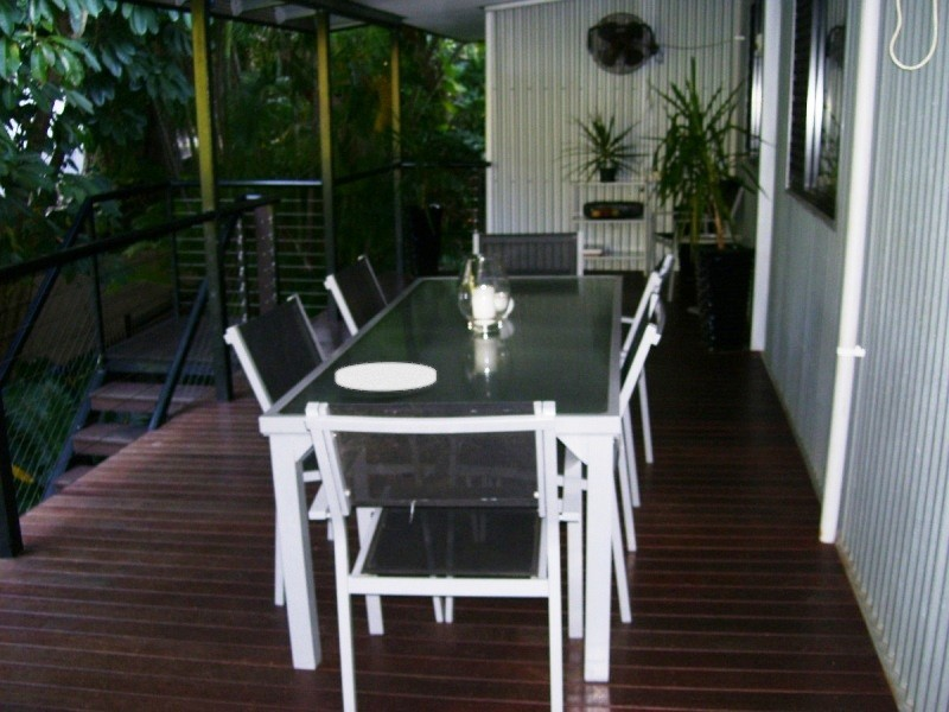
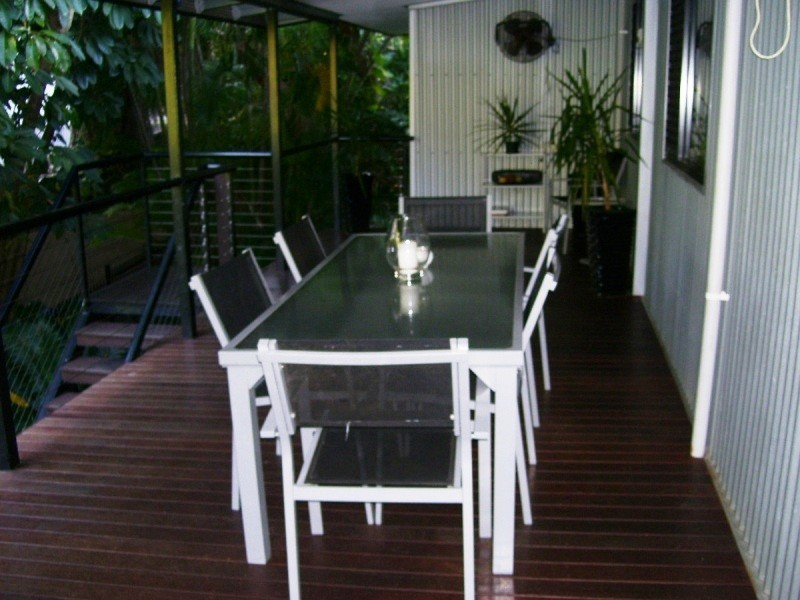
- plate (386, 375)
